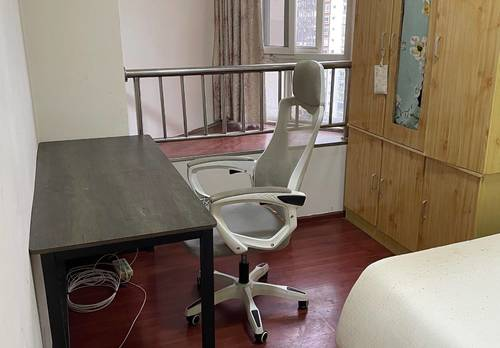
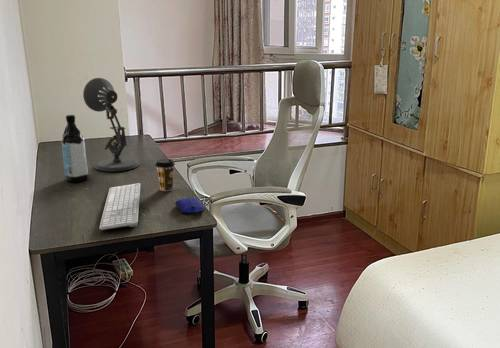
+ desk lamp (112, 123)
+ computer mouse (190, 205)
+ coffee cup (165, 175)
+ keyboard (122, 203)
+ water bottle (73, 147)
